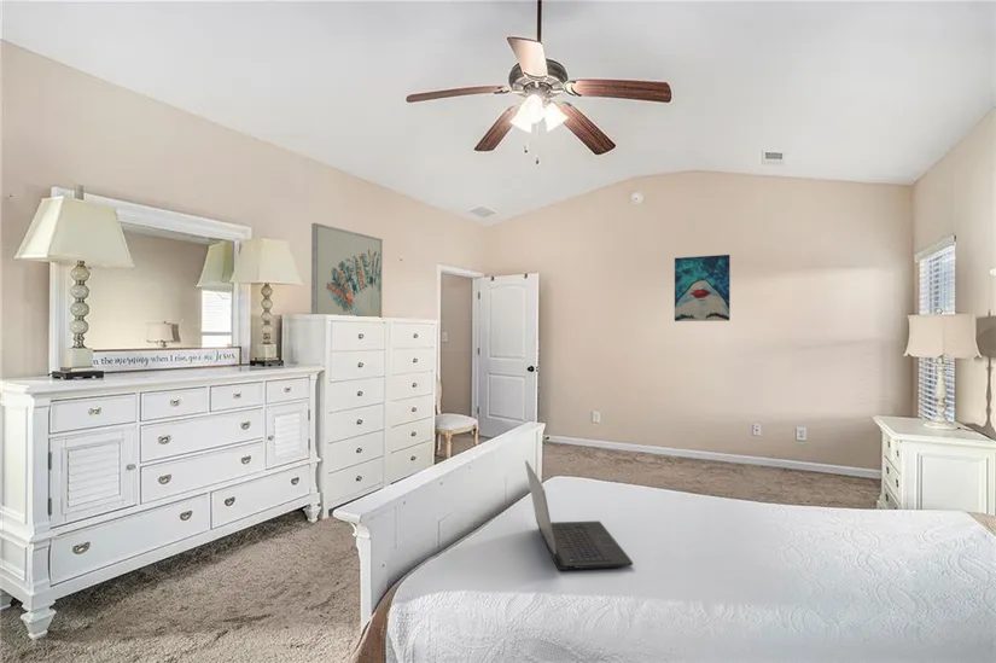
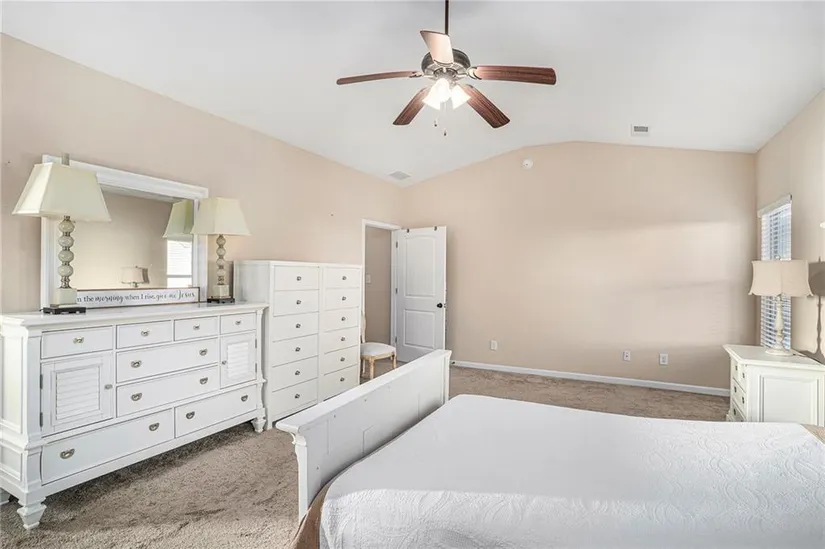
- wall art (349, 278)
- laptop computer (573, 522)
- wall art (701, 289)
